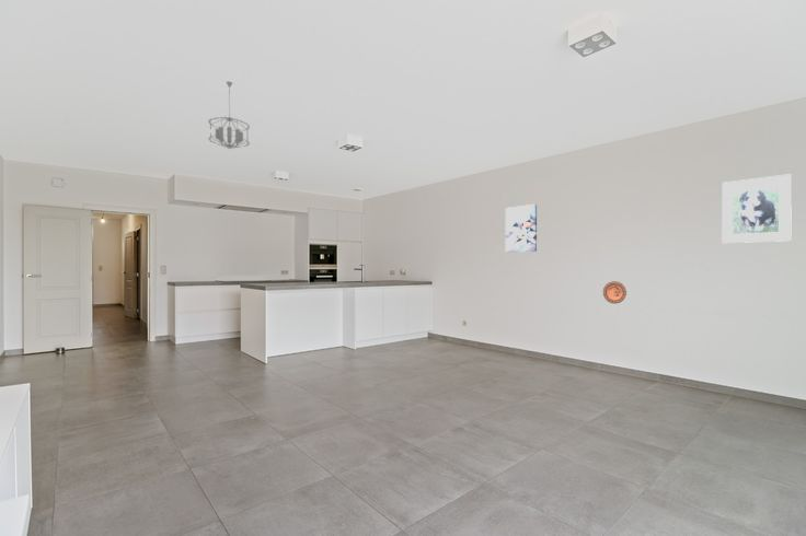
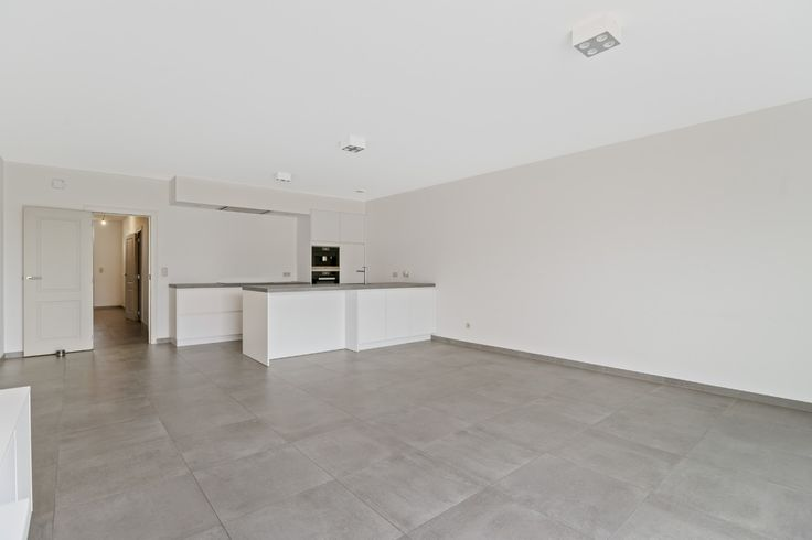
- chandelier (229, 116)
- decorative plate (614, 292)
- wall art (520, 229)
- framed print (755, 210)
